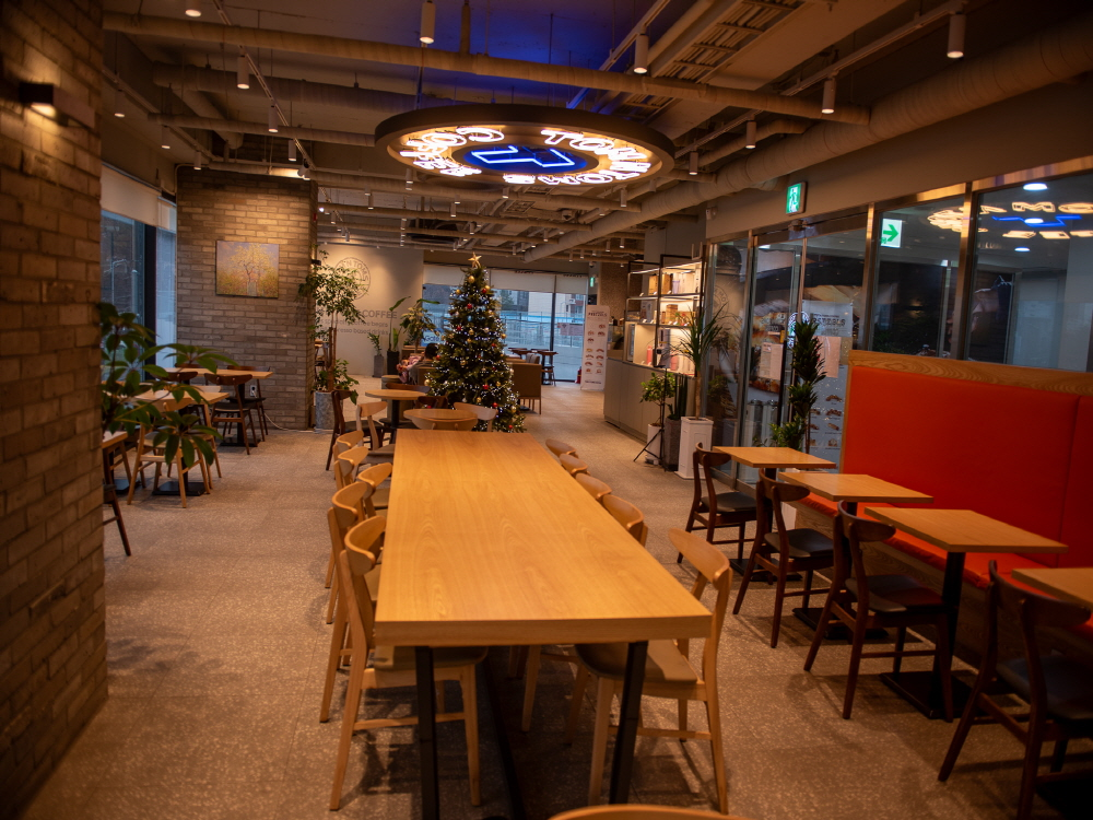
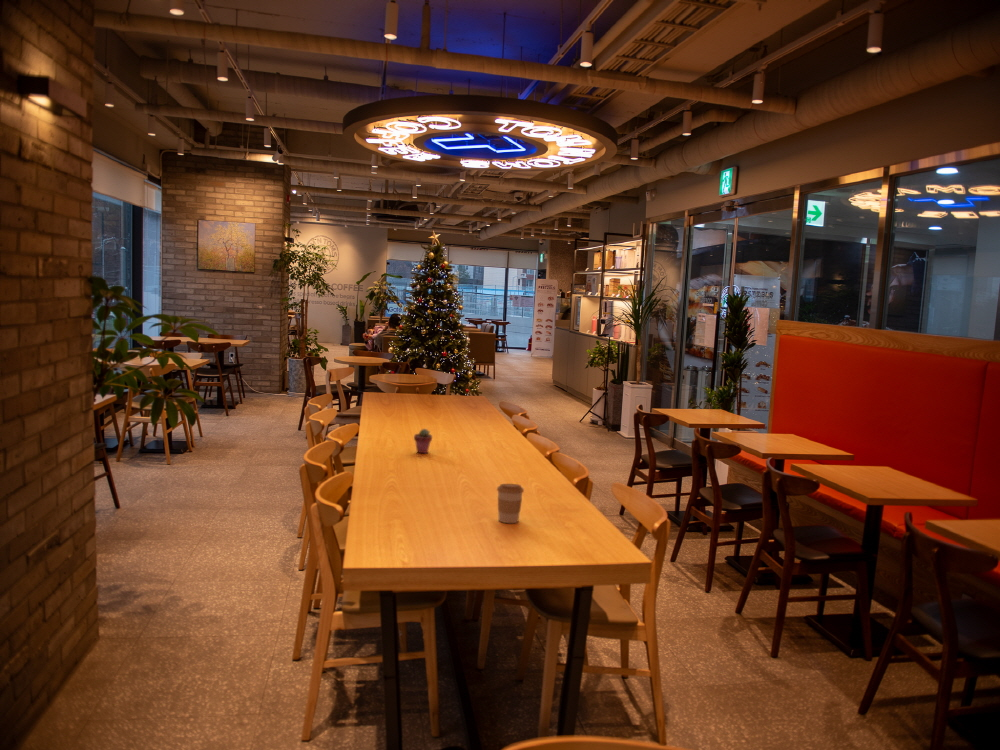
+ potted succulent (423, 440)
+ coffee cup (509, 502)
